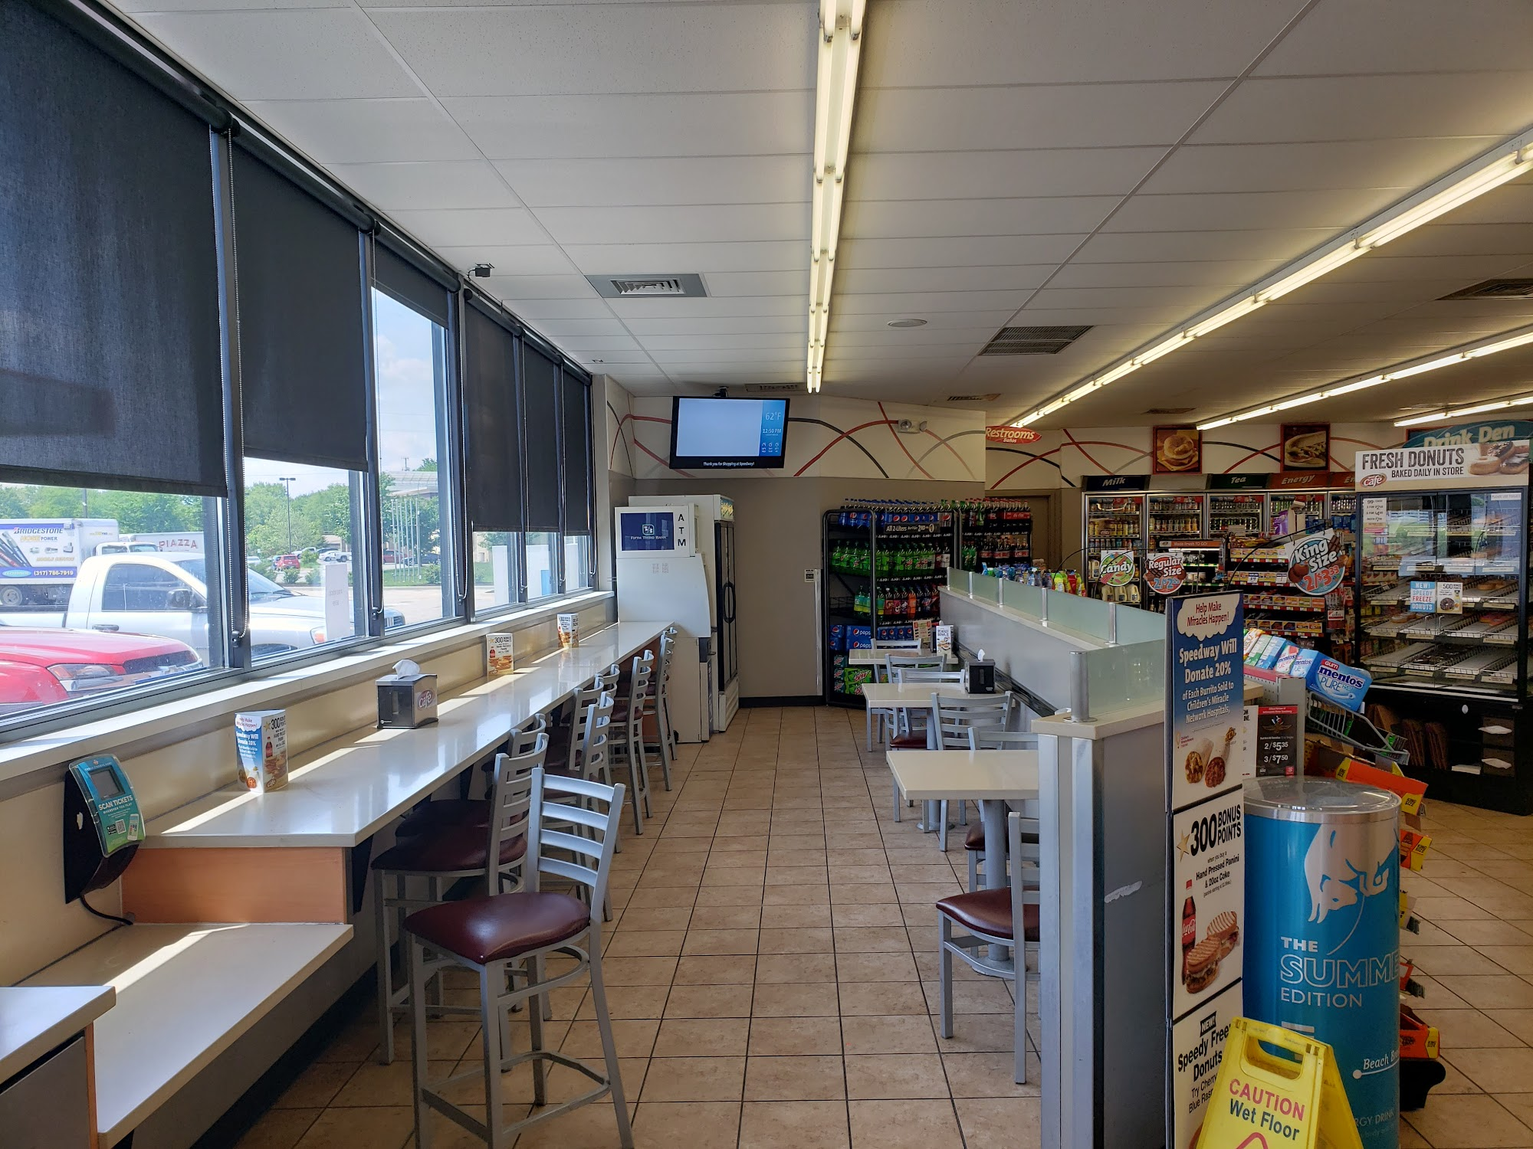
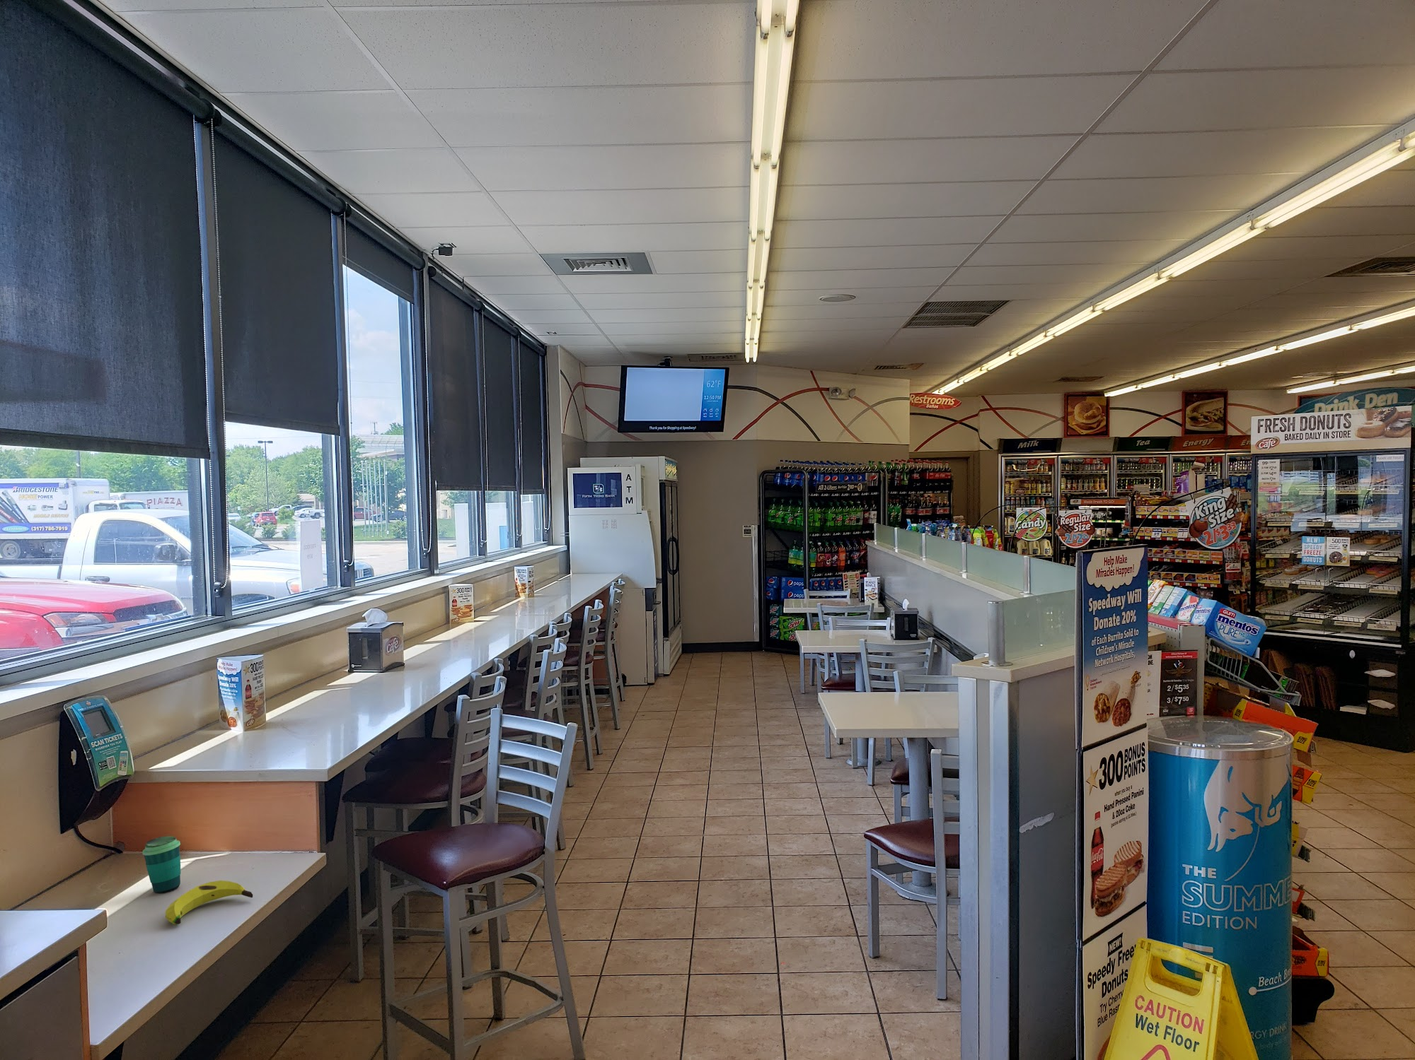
+ cup (162, 864)
+ banana (208, 901)
